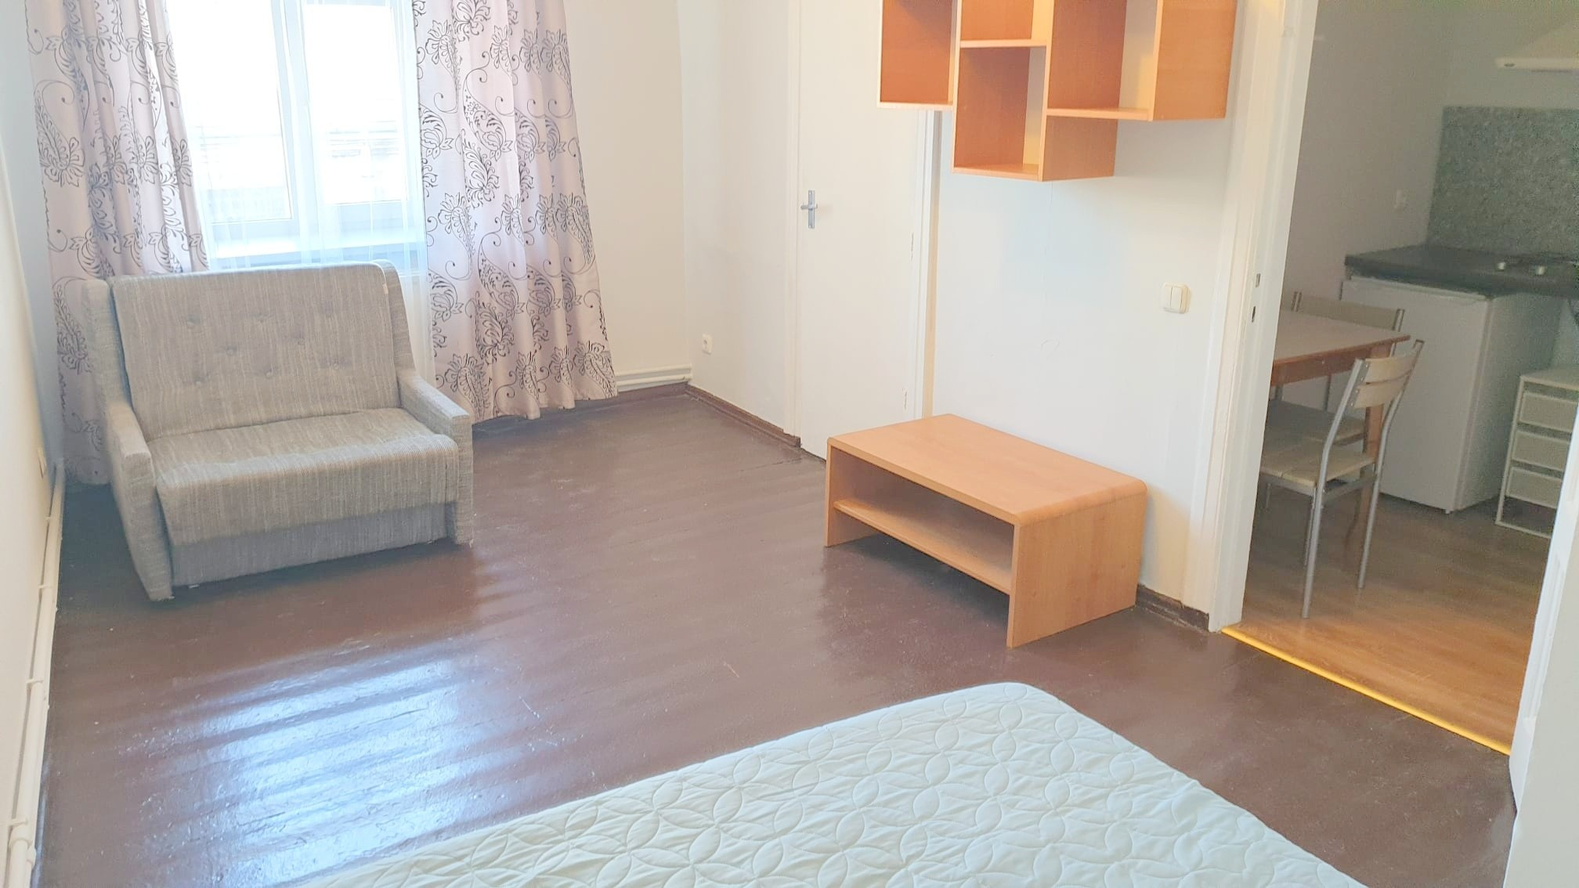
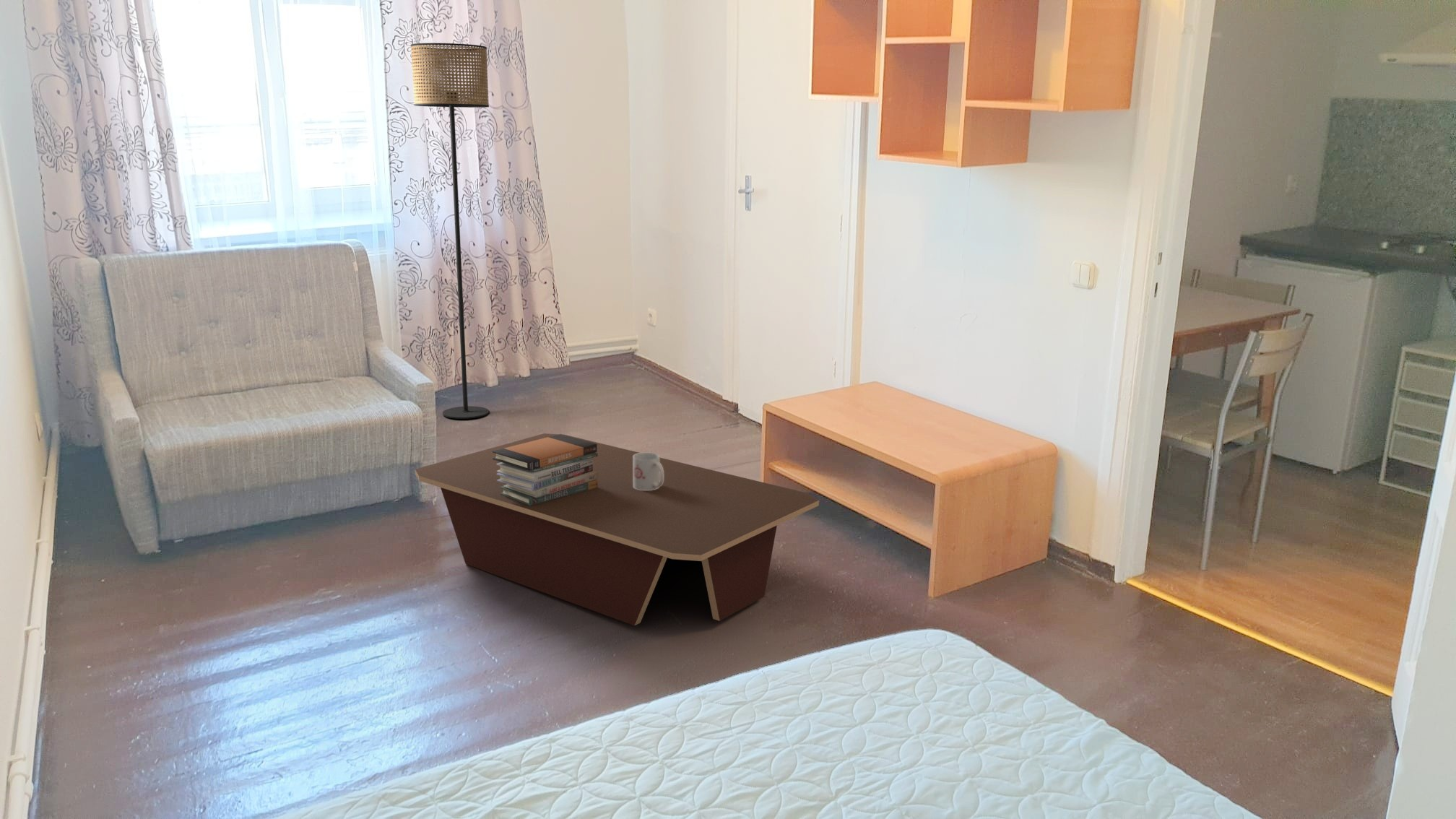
+ coffee table (610, 524)
+ mug (650, 472)
+ book stack (546, 469)
+ floor lamp (457, 237)
